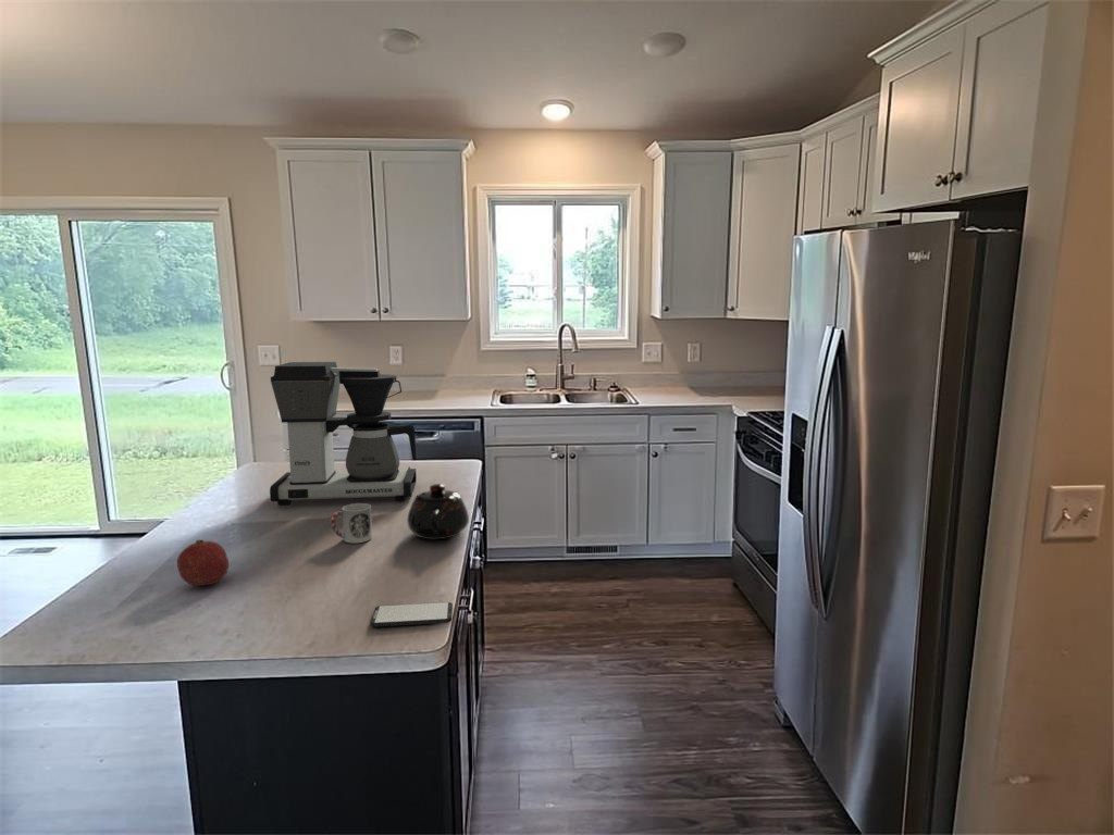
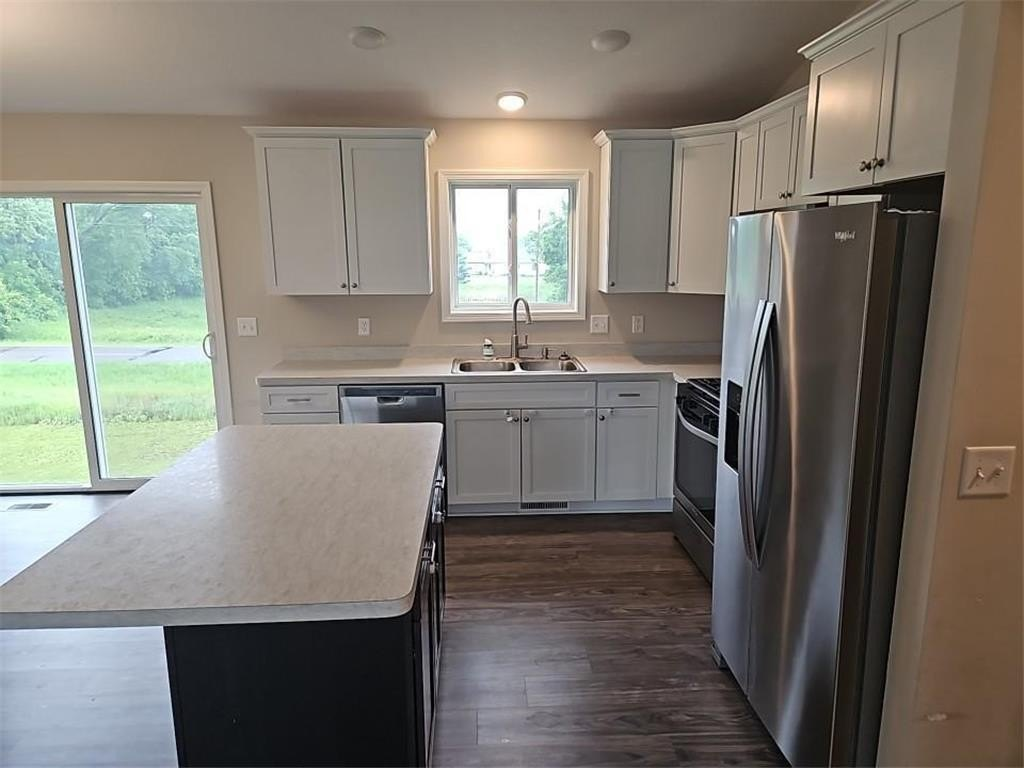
- fruit (202, 561)
- smartphone (412, 613)
- teapot (437, 508)
- cup (350, 523)
- coffee maker (348, 426)
